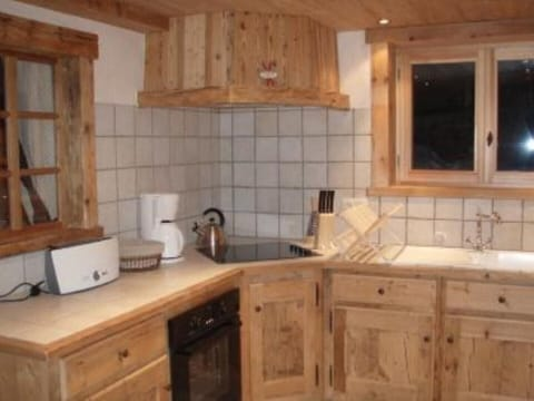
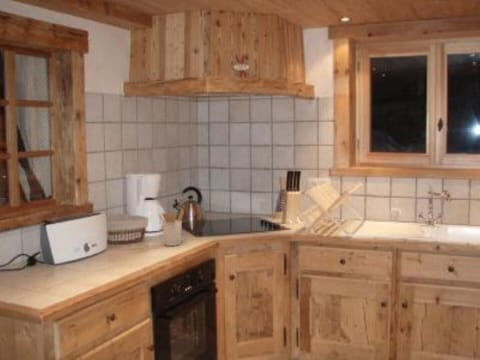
+ utensil holder (171, 227)
